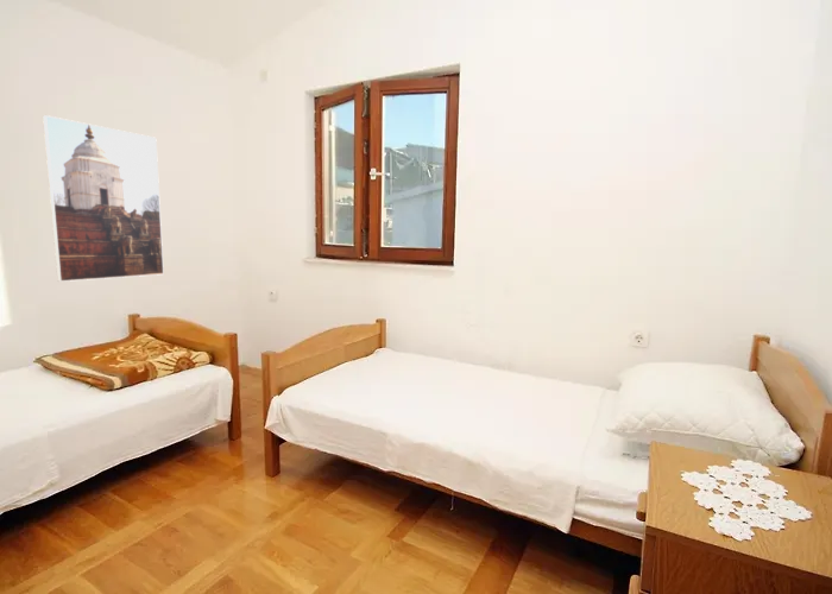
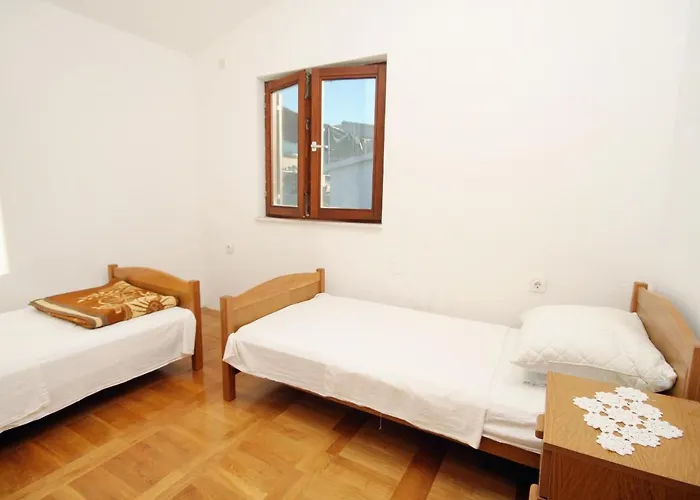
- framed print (109, 204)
